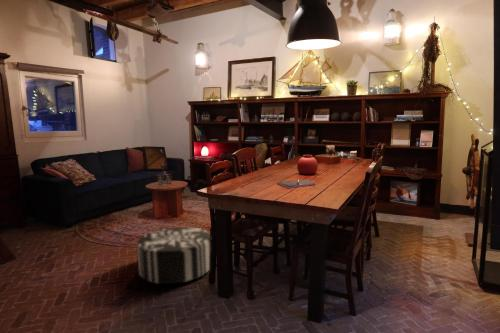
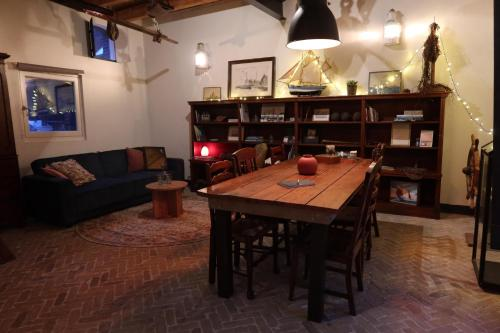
- pouf (175, 253)
